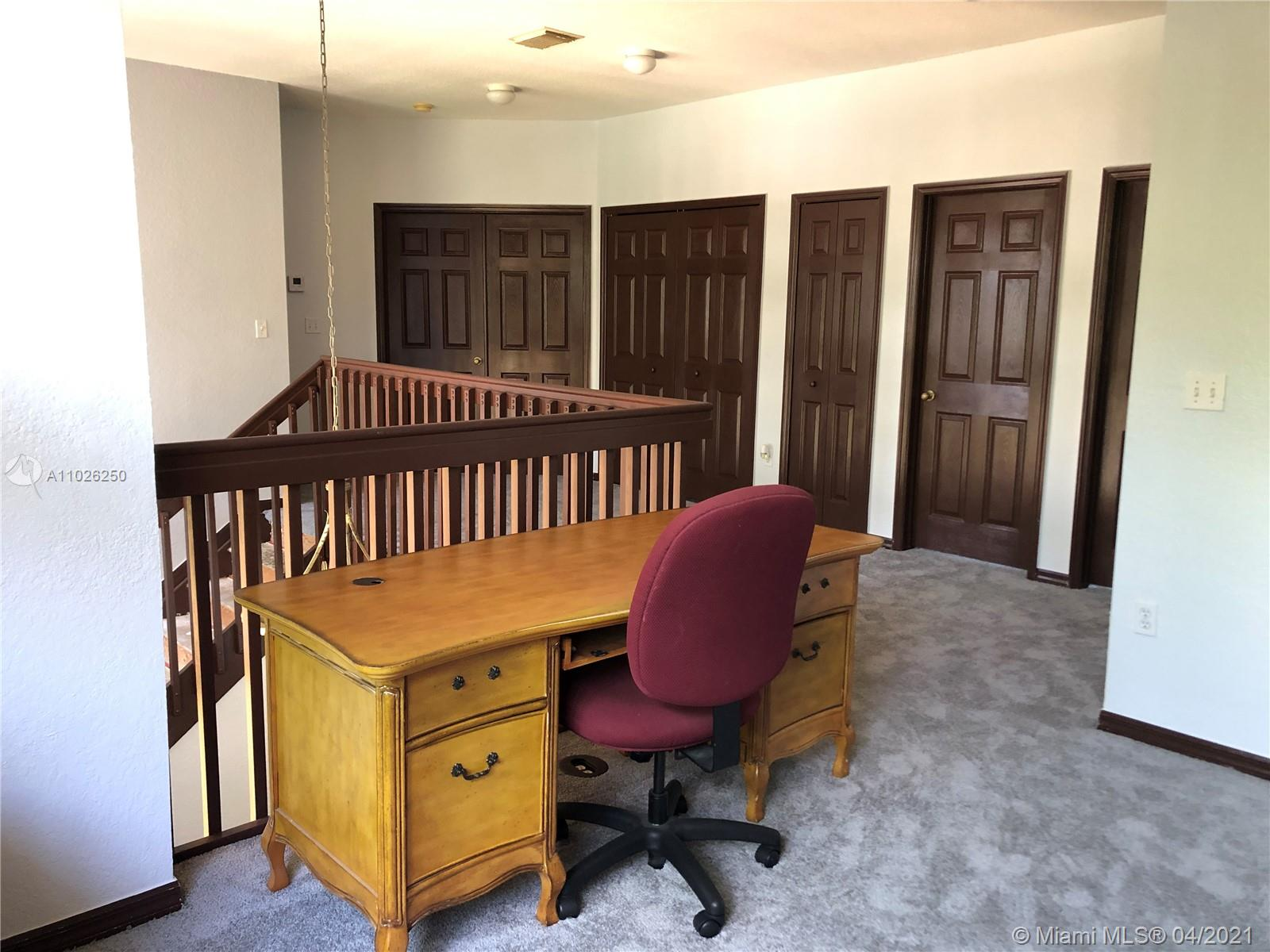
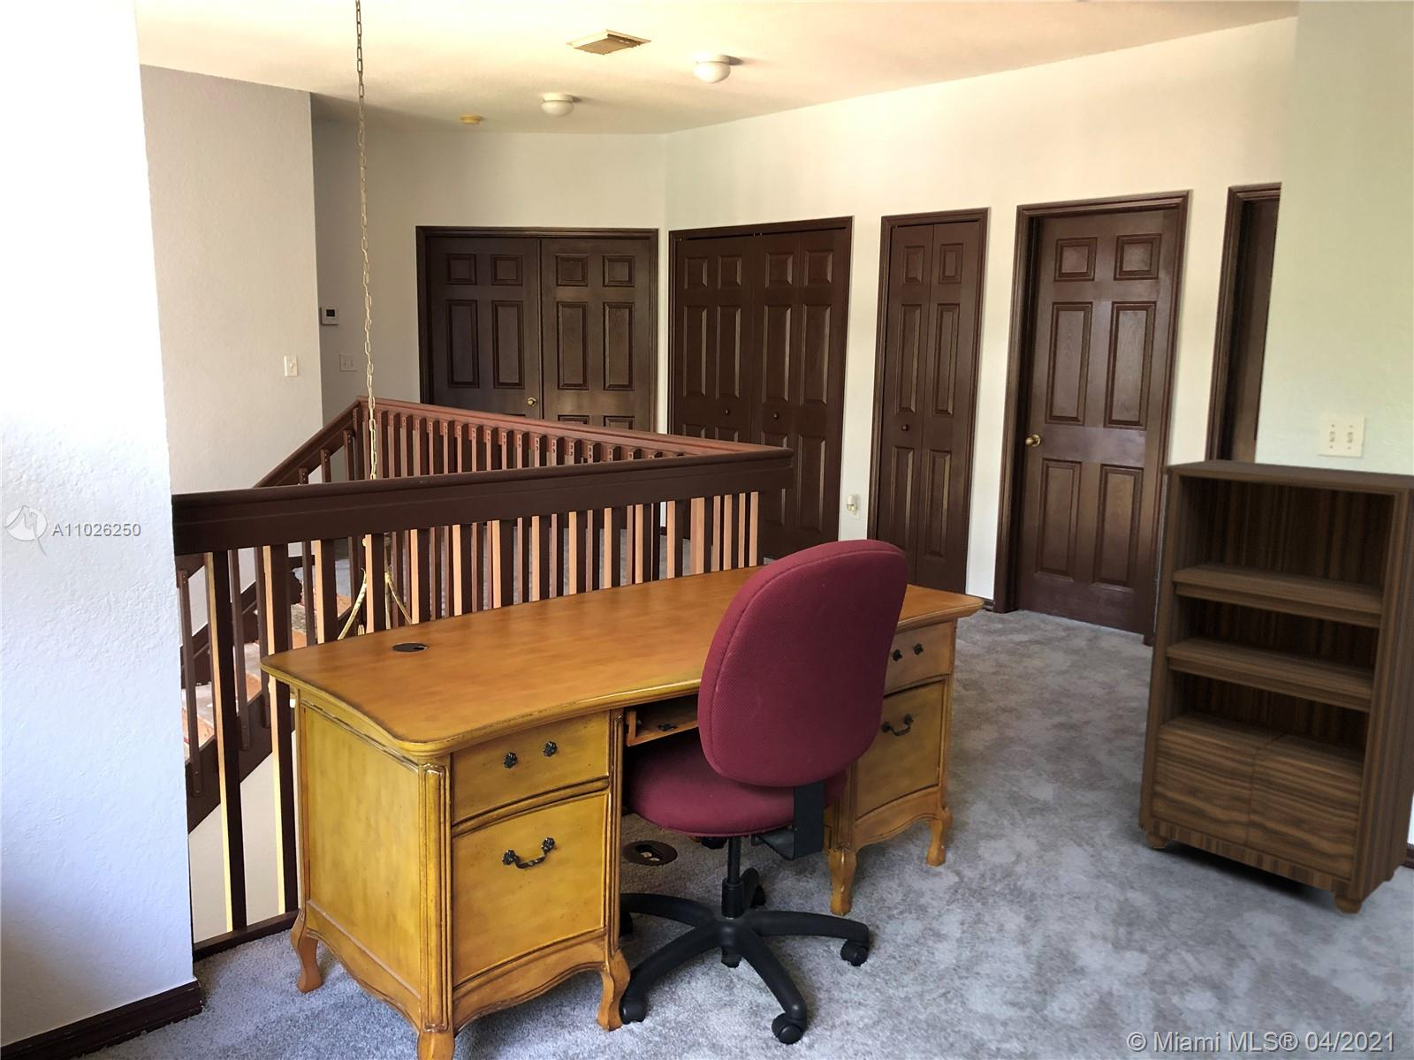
+ bookshelf (1284, 674)
